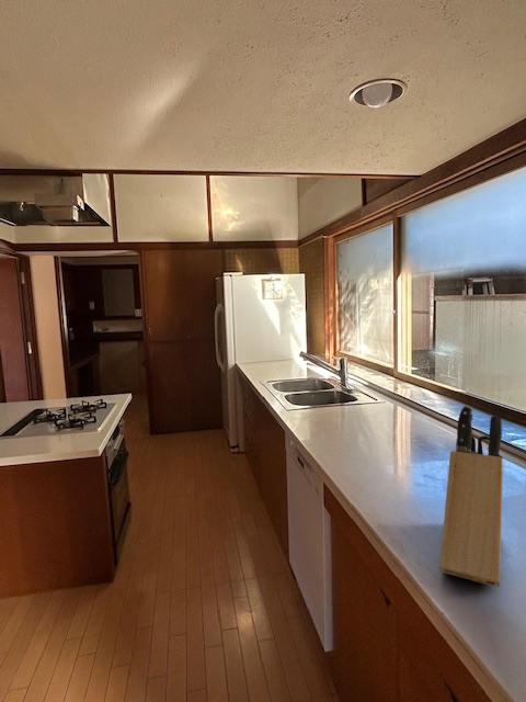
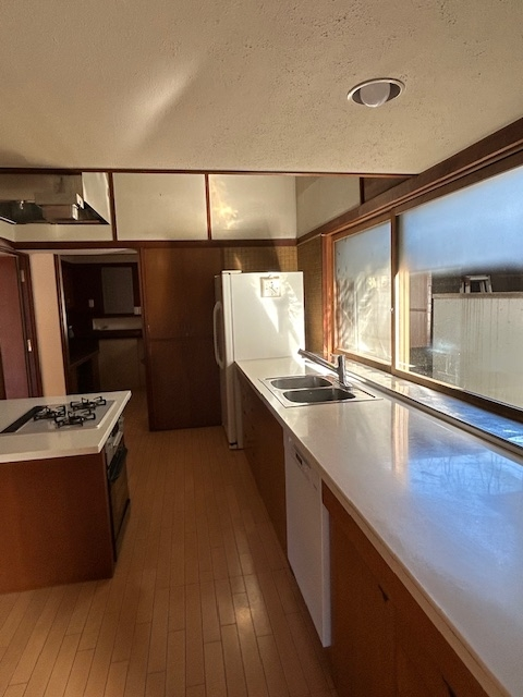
- knife block (474, 482)
